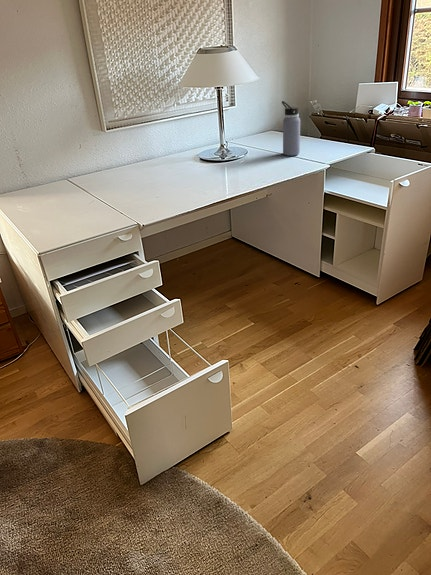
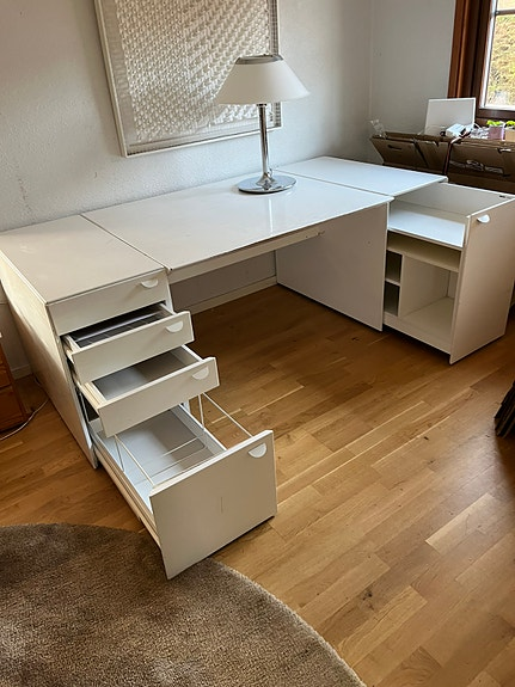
- water bottle (290, 127)
